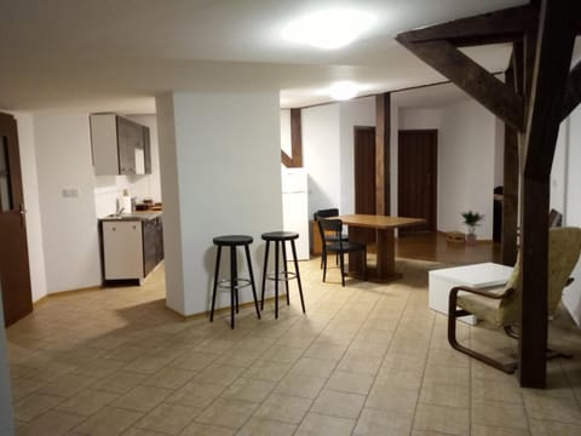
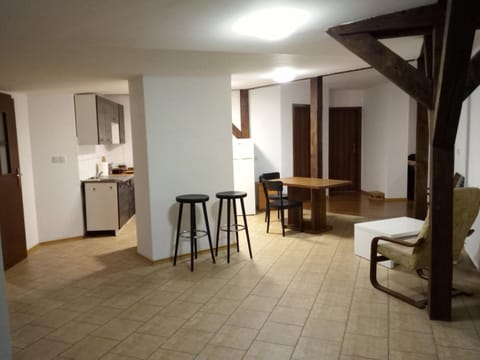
- potted plant (473, 226)
